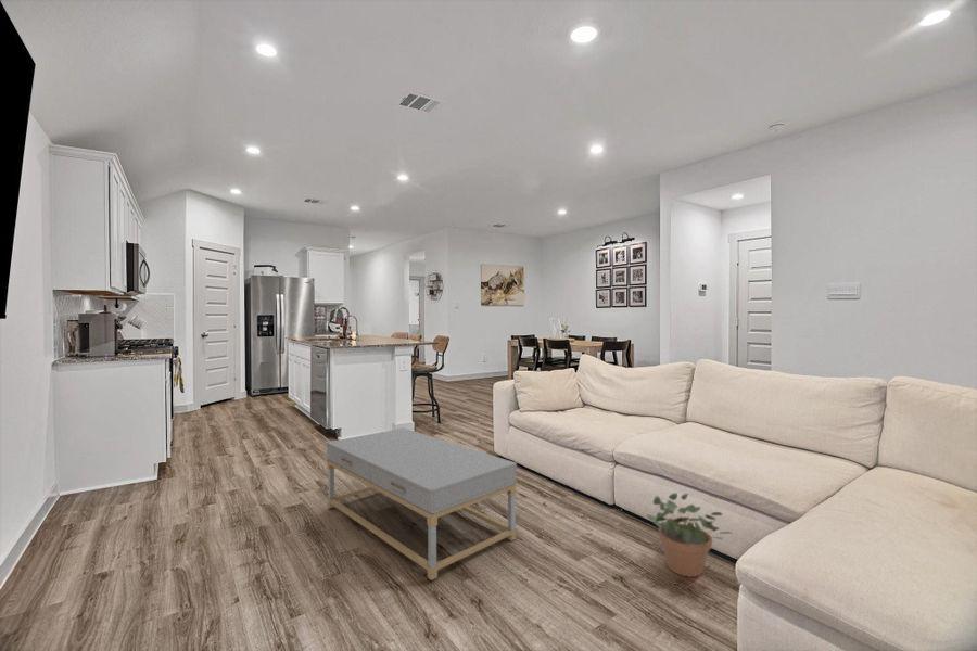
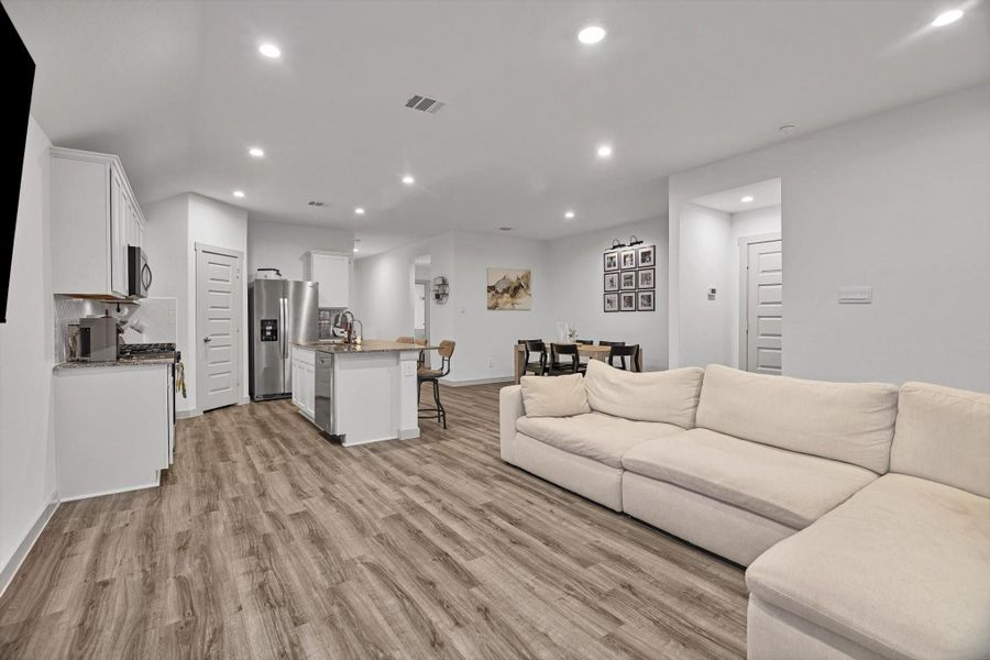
- coffee table (413, 487)
- potted plant (690, 536)
